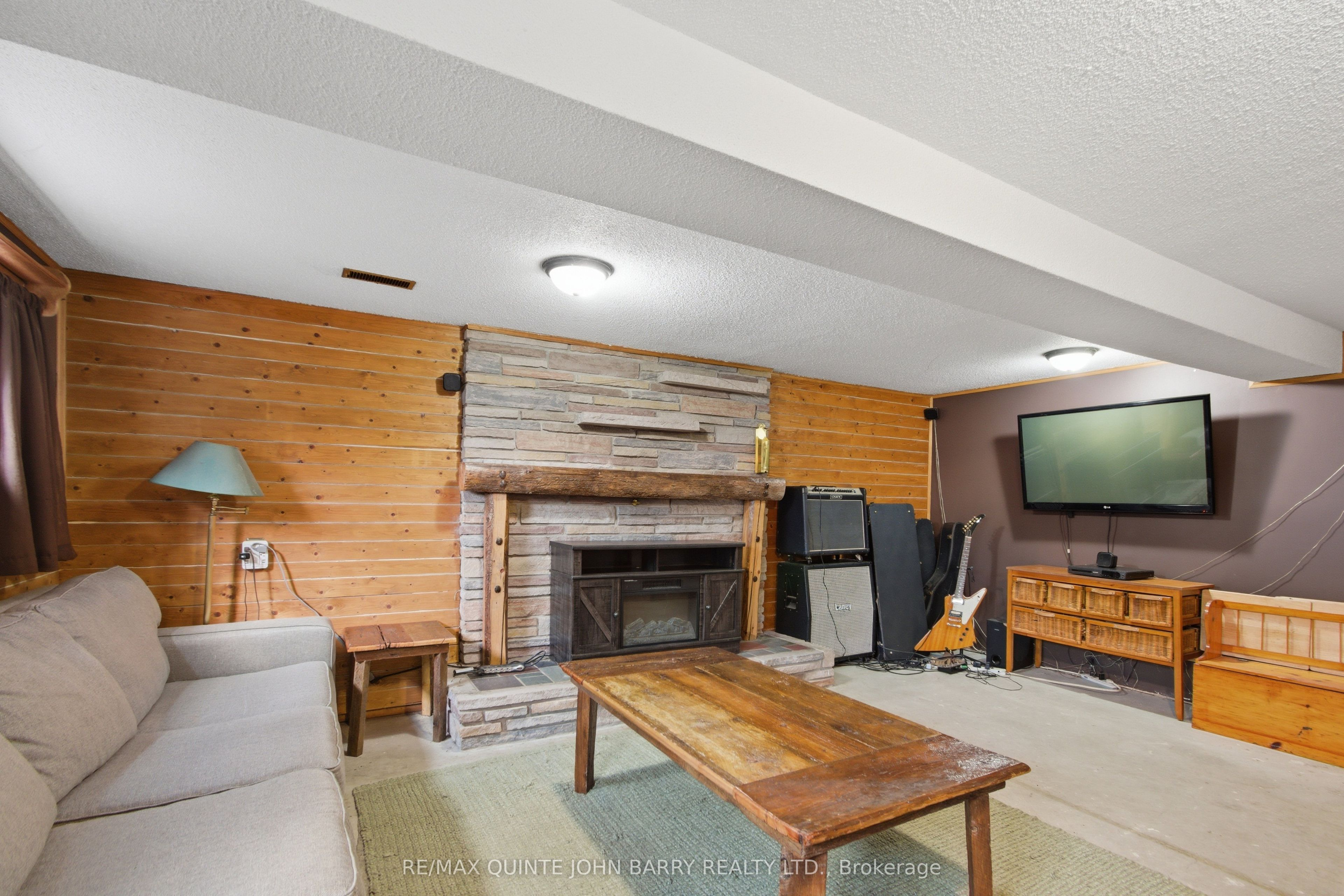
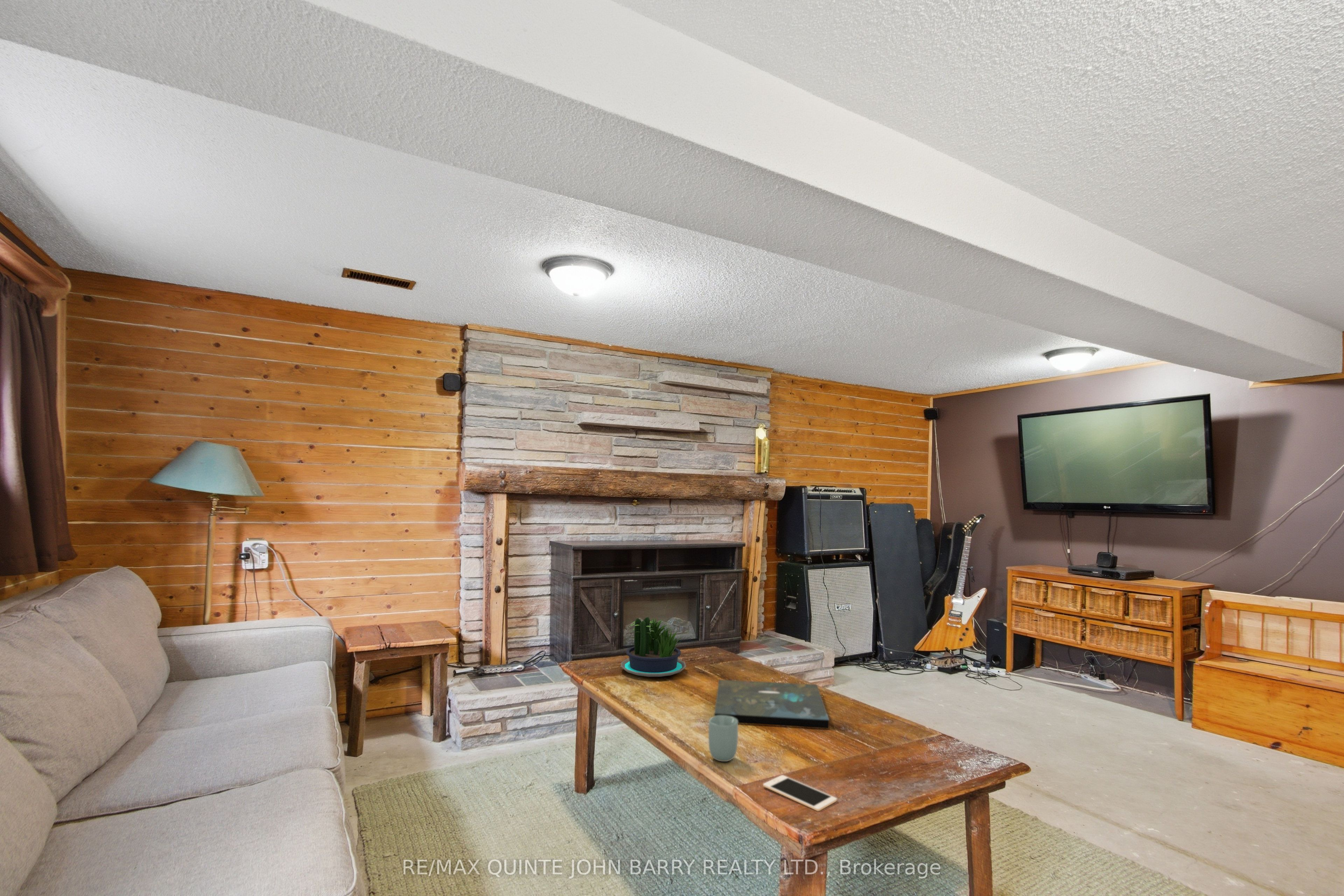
+ board game (769, 699)
+ cell phone (799, 792)
+ potted plant (652, 643)
+ cup (723, 739)
